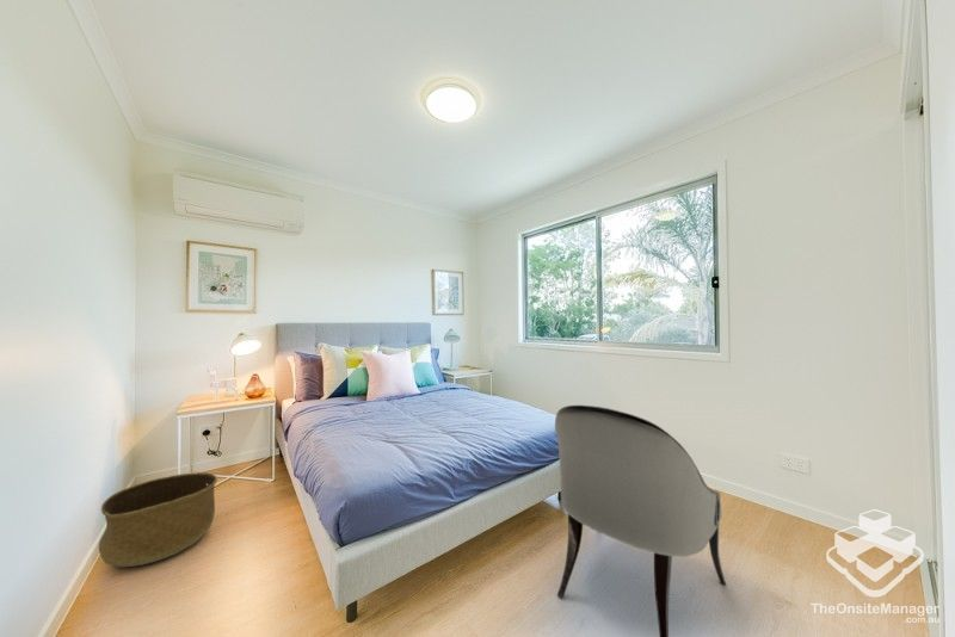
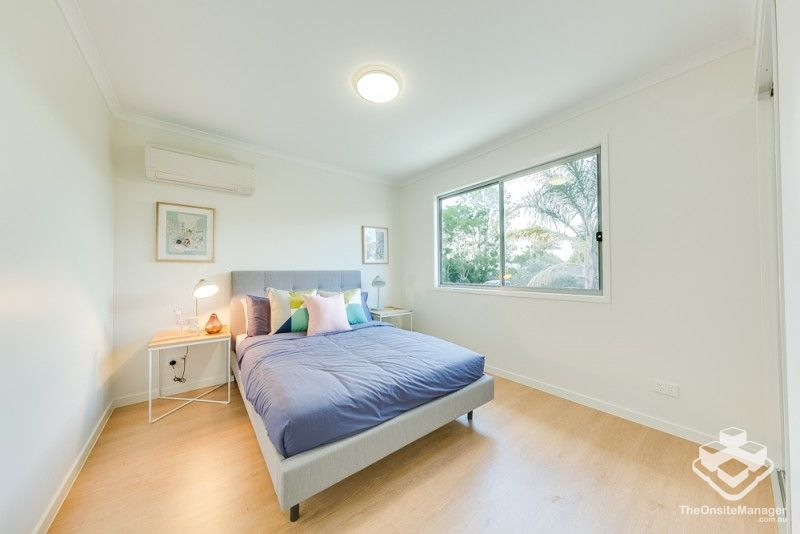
- basket (162, 515)
- armchair (630, 490)
